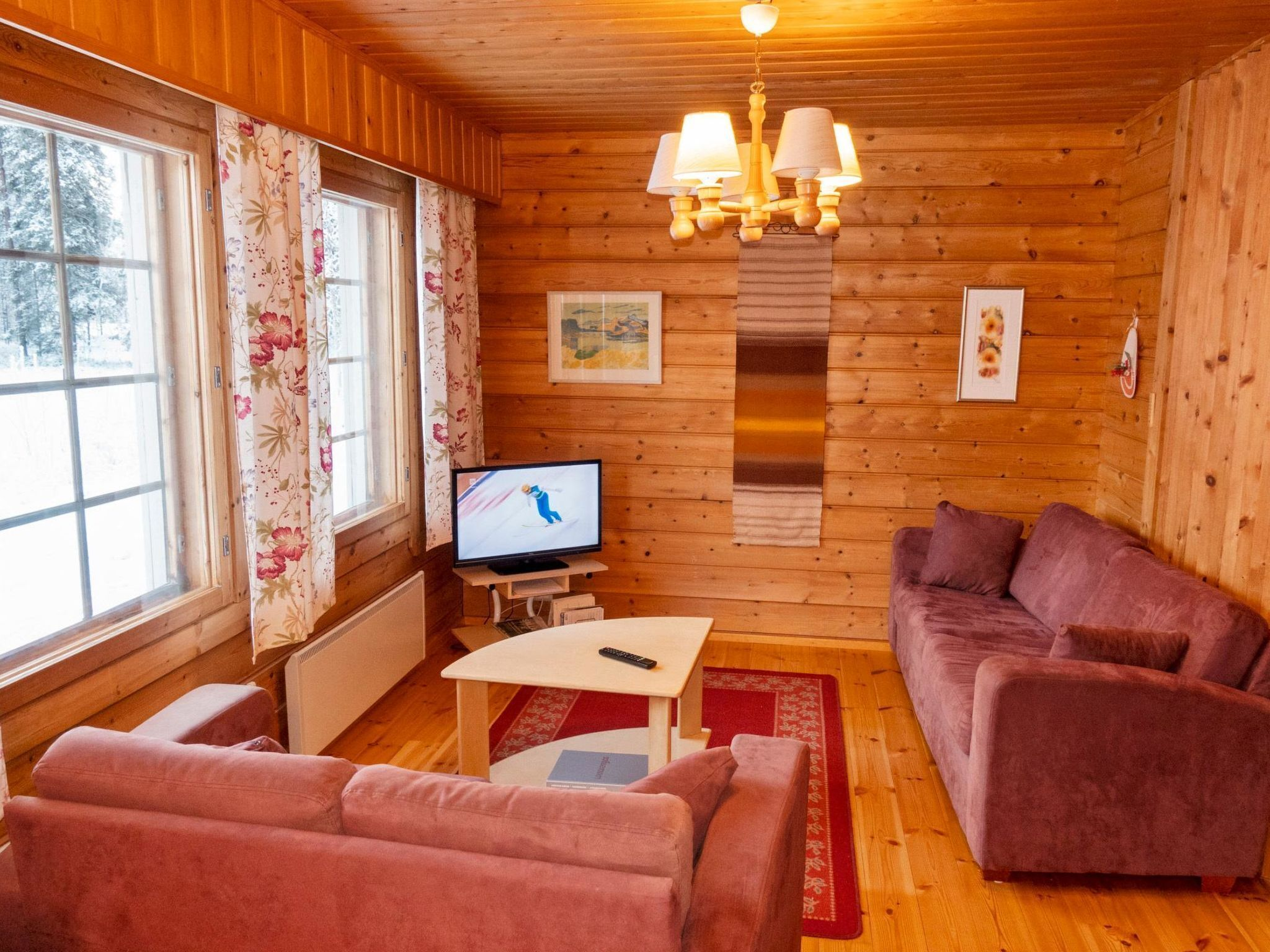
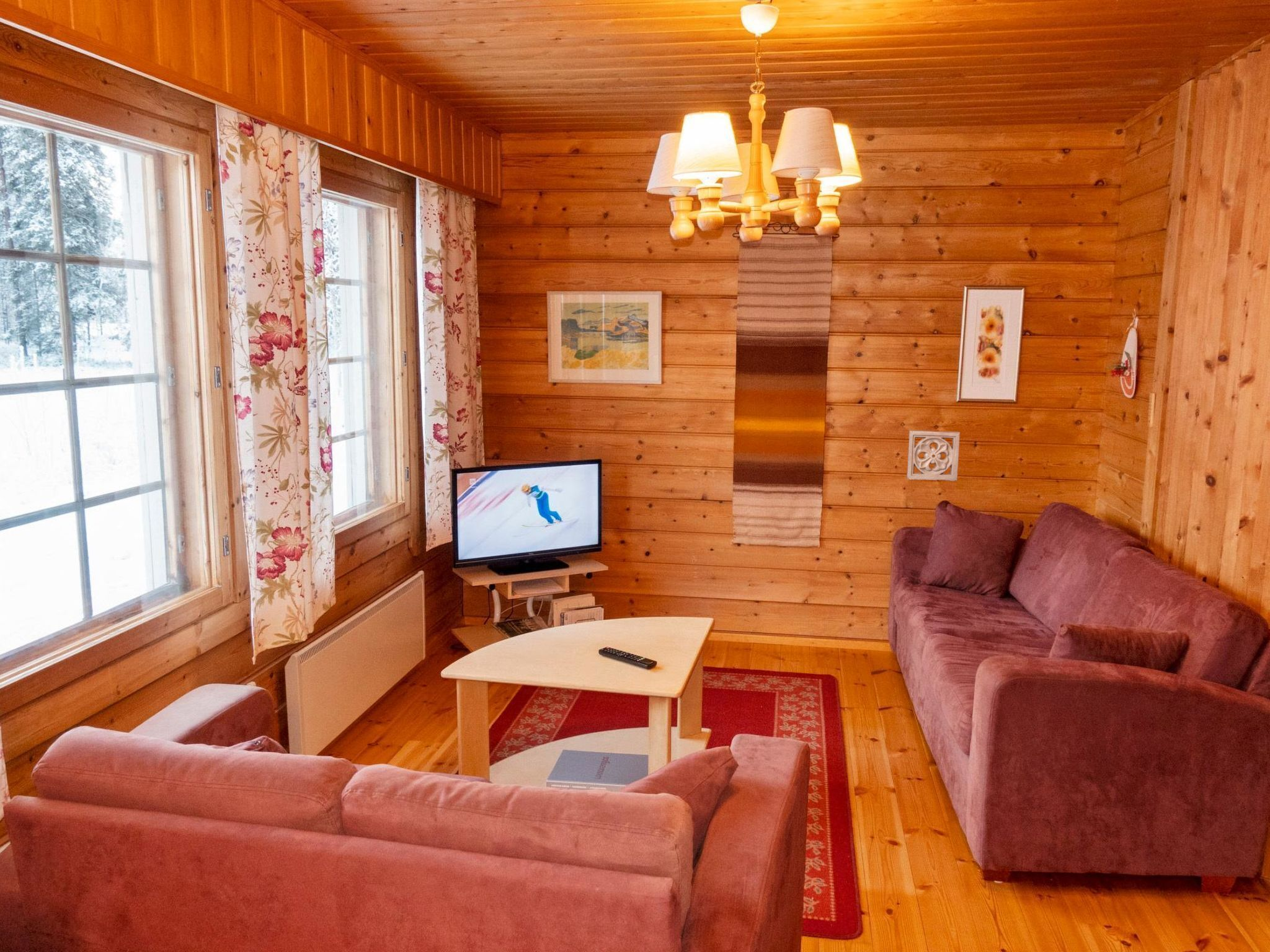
+ wall ornament (932, 456)
